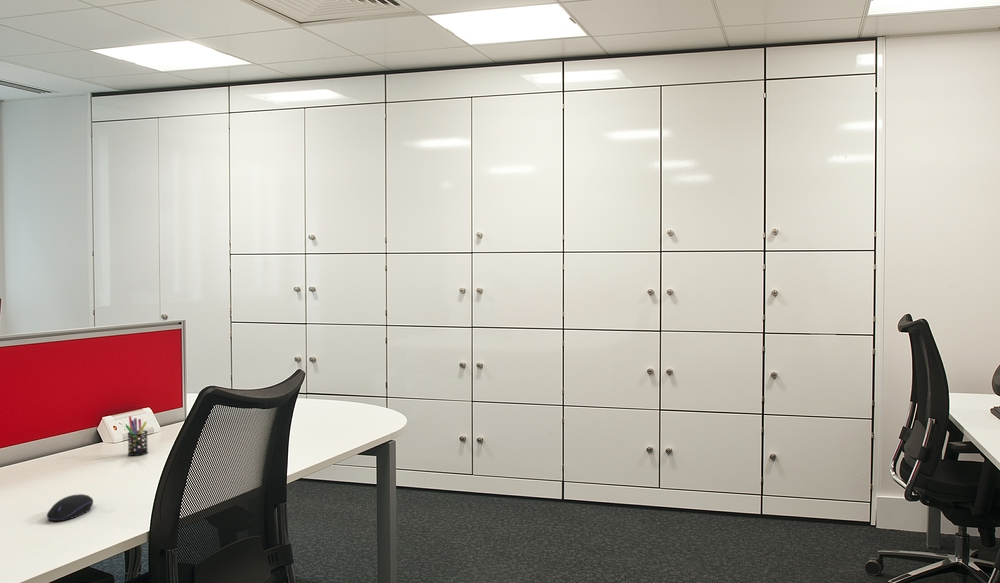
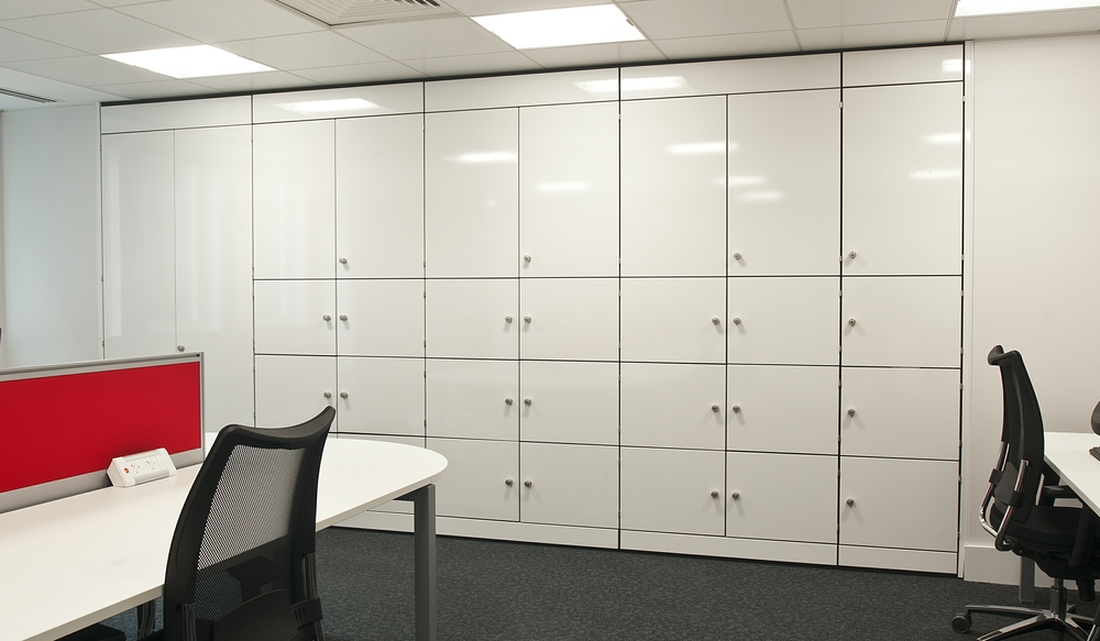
- pen holder (135, 435)
- computer mouse (70, 505)
